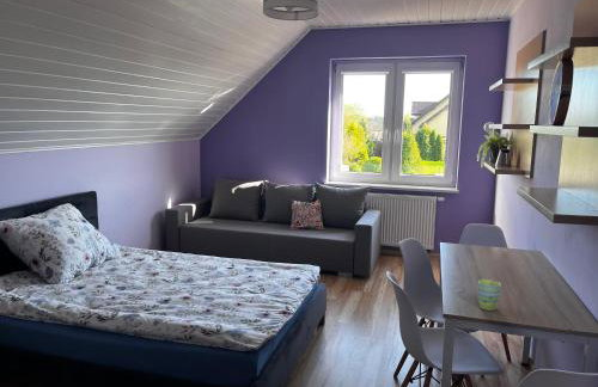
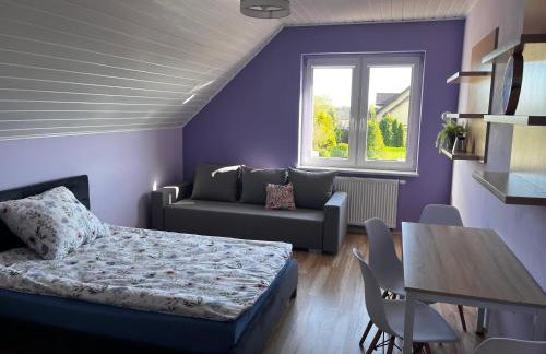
- mug (488, 293)
